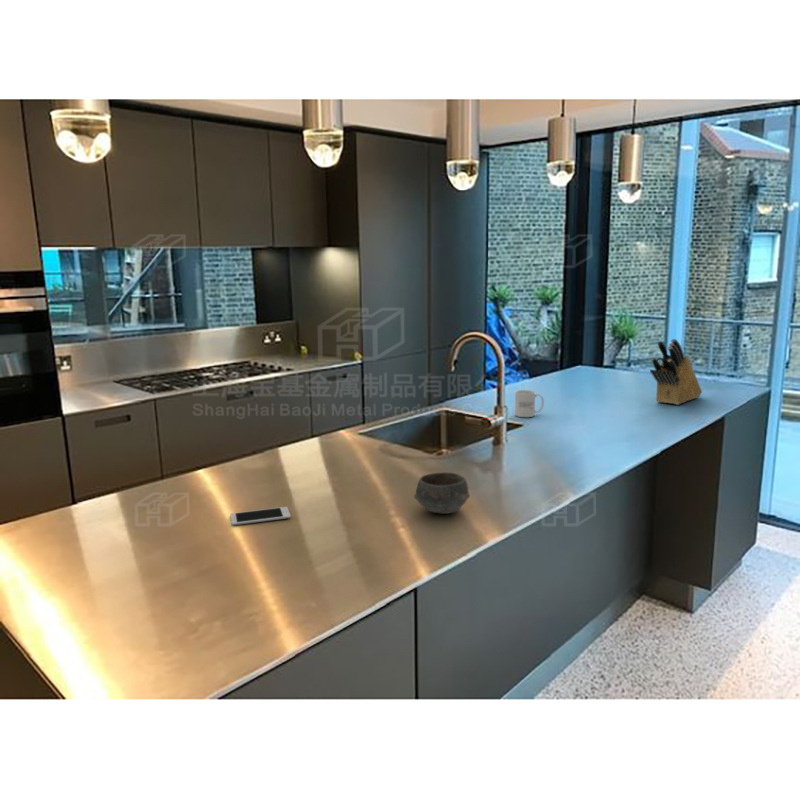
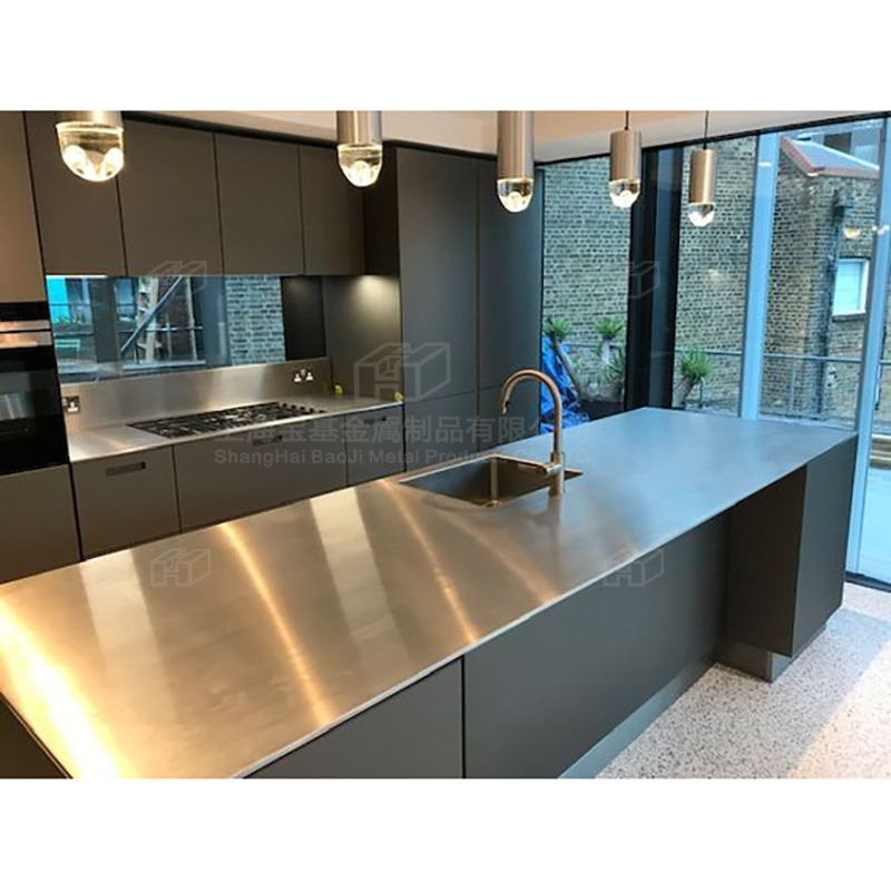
- knife block (676, 369)
- bowl (441, 494)
- cell phone (260, 515)
- mug (527, 403)
